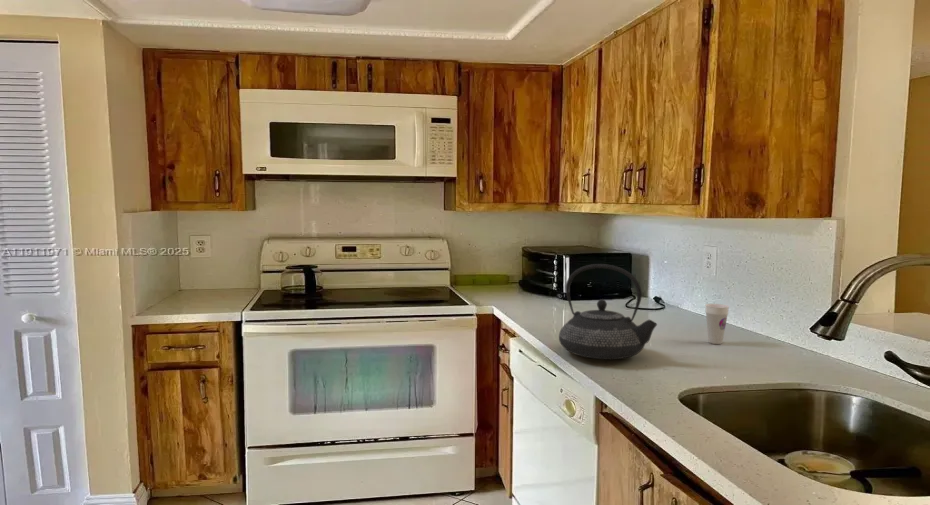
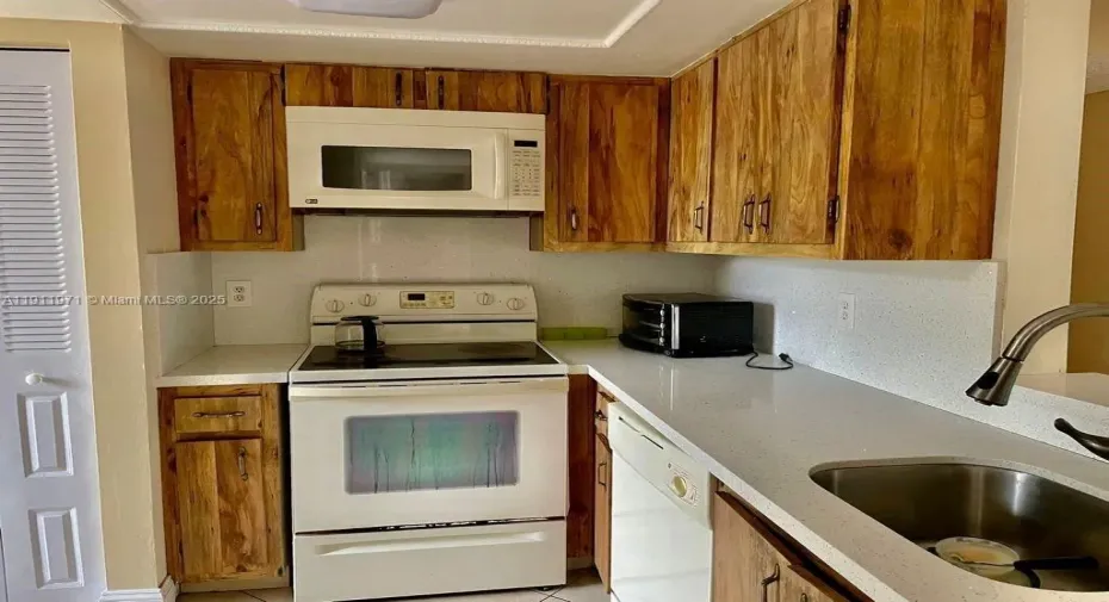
- teapot (606, 310)
- cup (716, 324)
